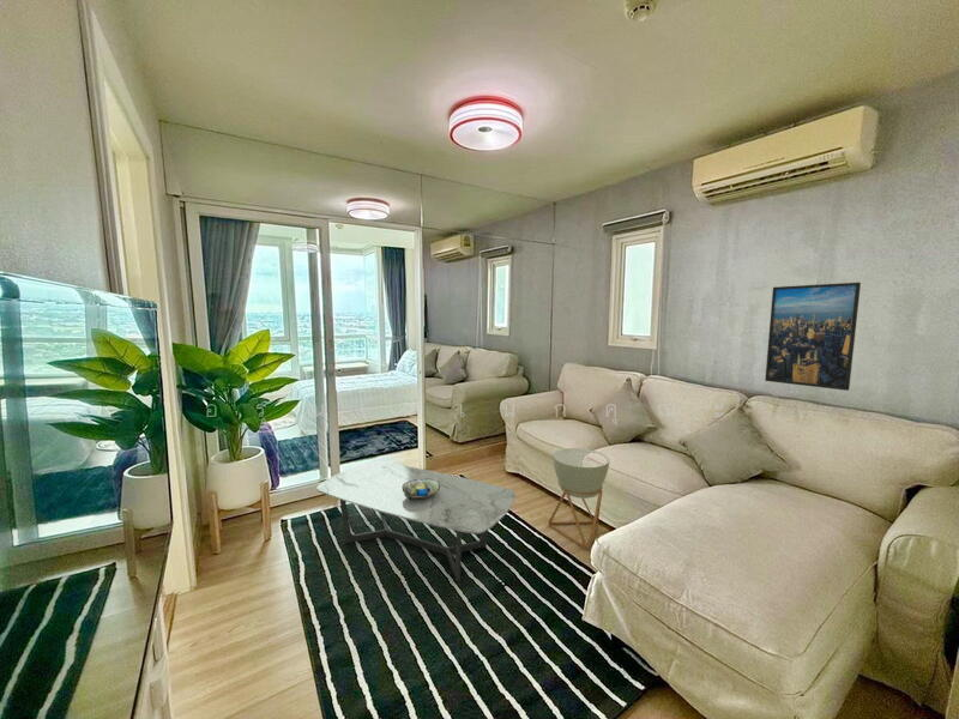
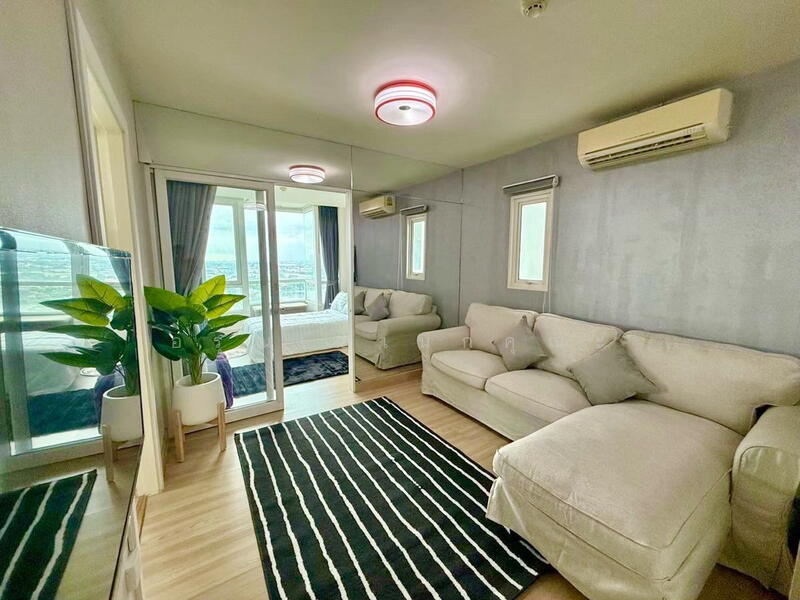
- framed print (808, 336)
- coffee table (415, 516)
- decorative bowl (417, 488)
- planter (579, 494)
